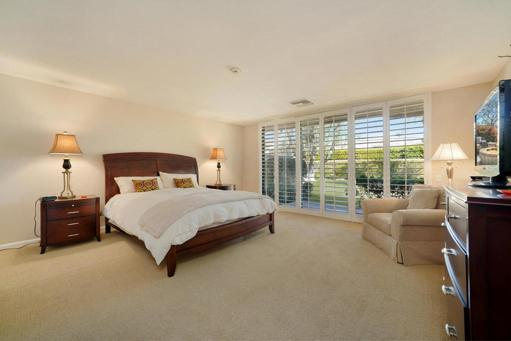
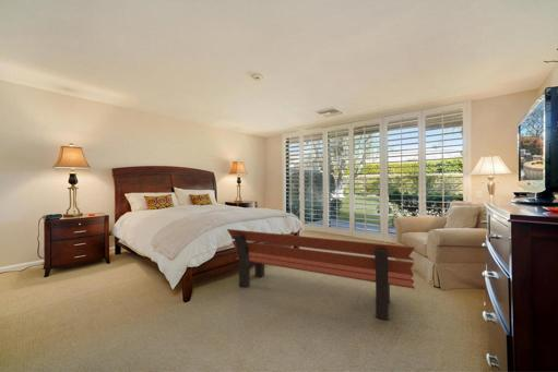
+ bench (311, 264)
